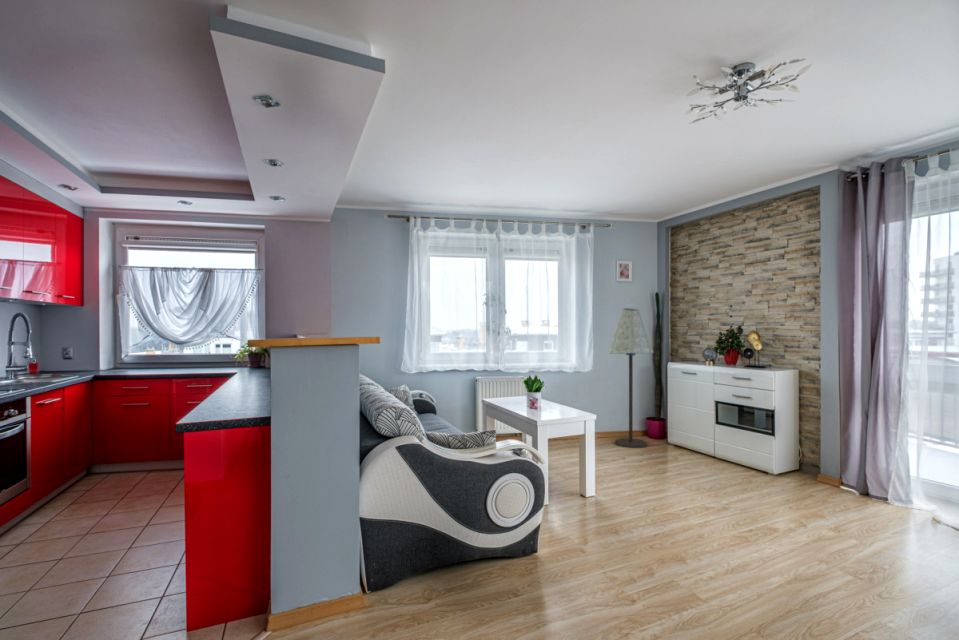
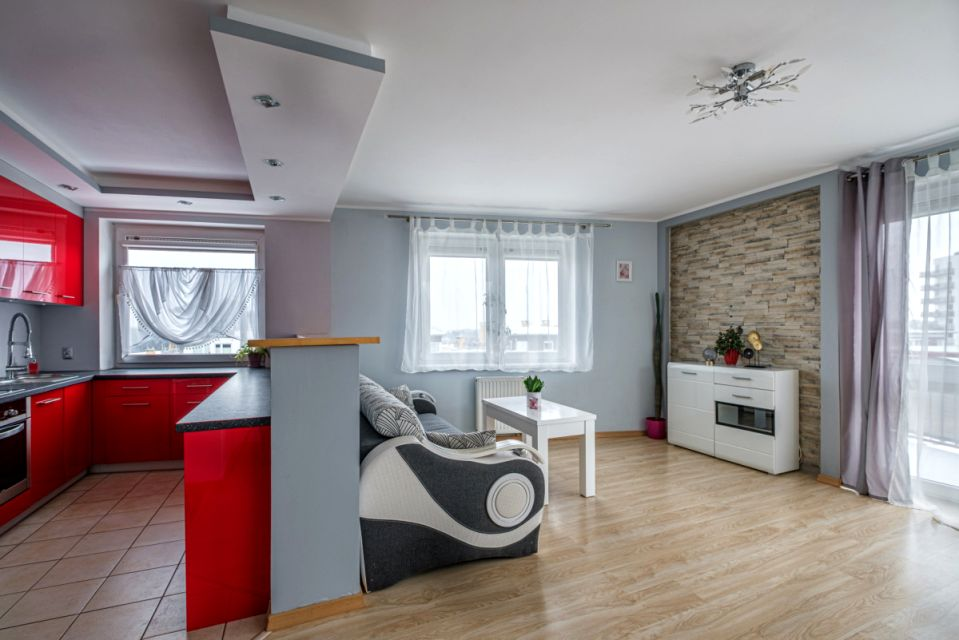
- floor lamp (630, 376)
